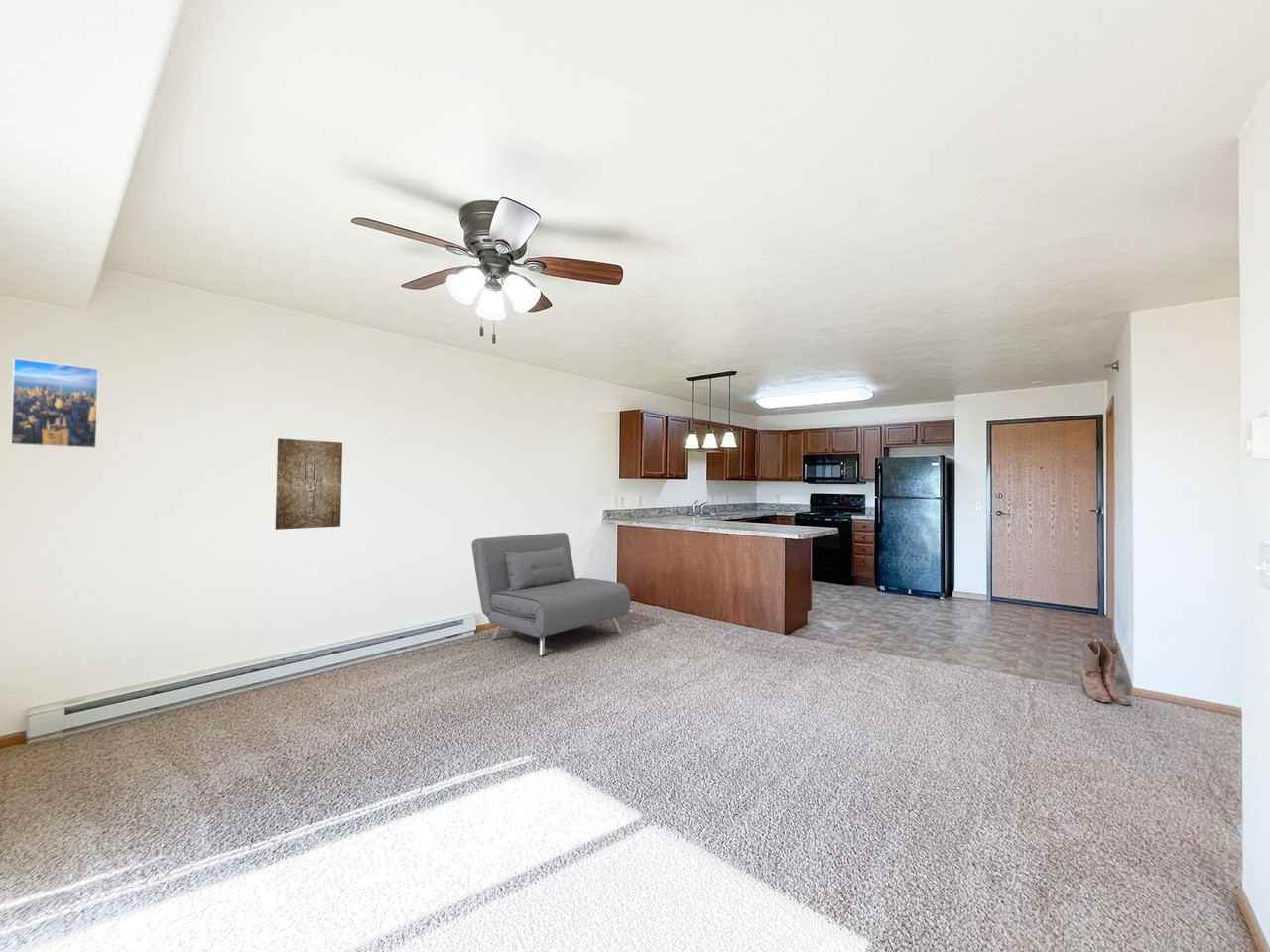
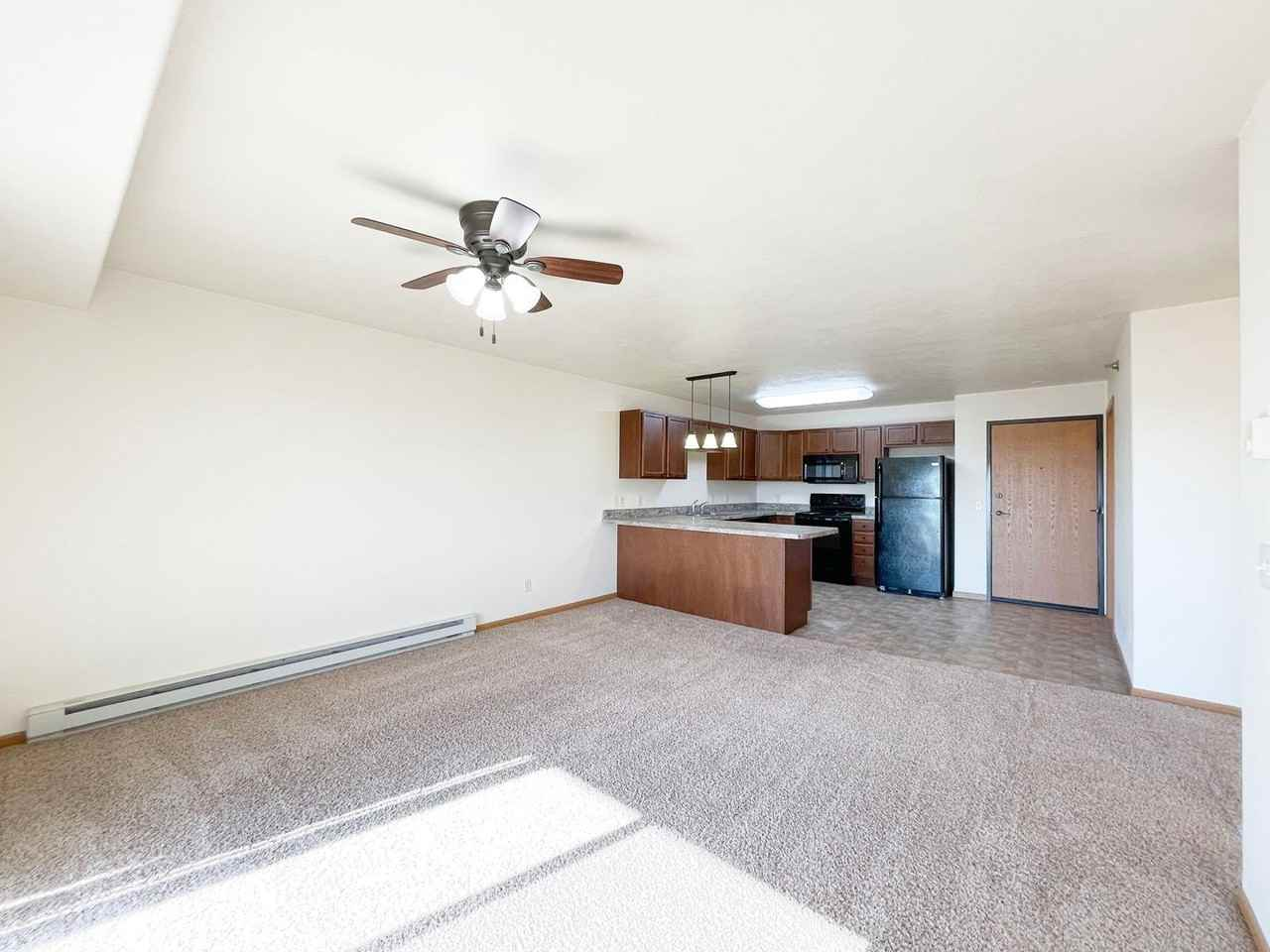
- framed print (56, 405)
- boots (1104, 668)
- sofa (552, 585)
- wall art (310, 484)
